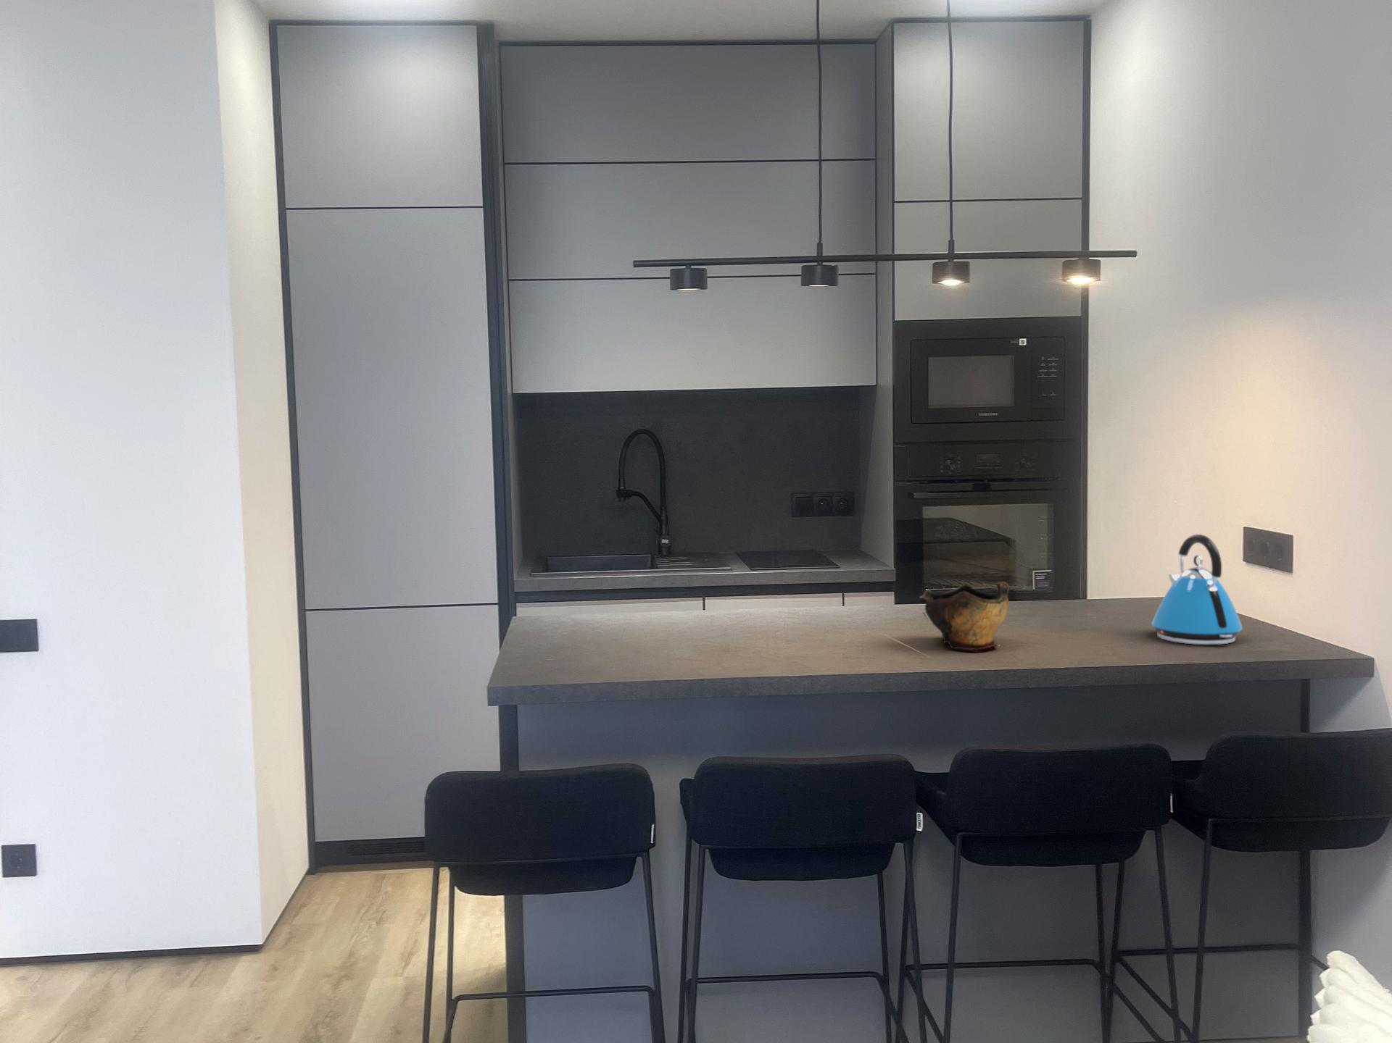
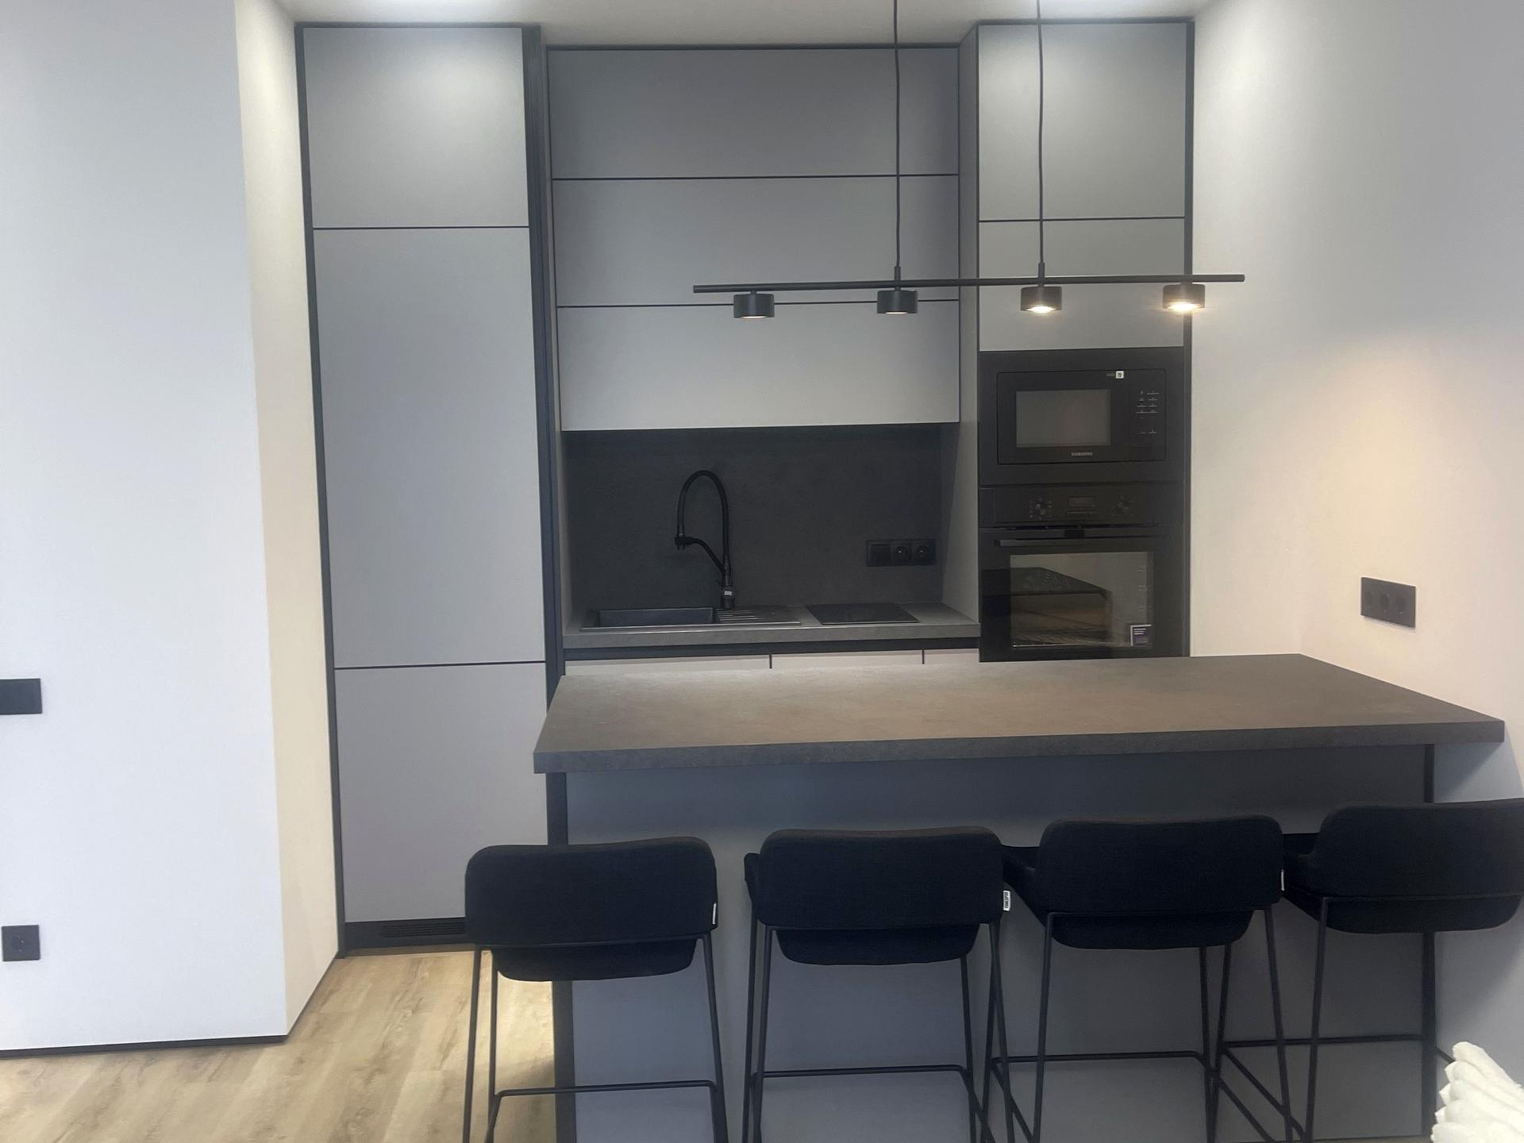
- kettle (1199, 587)
- decorative bowl (962, 612)
